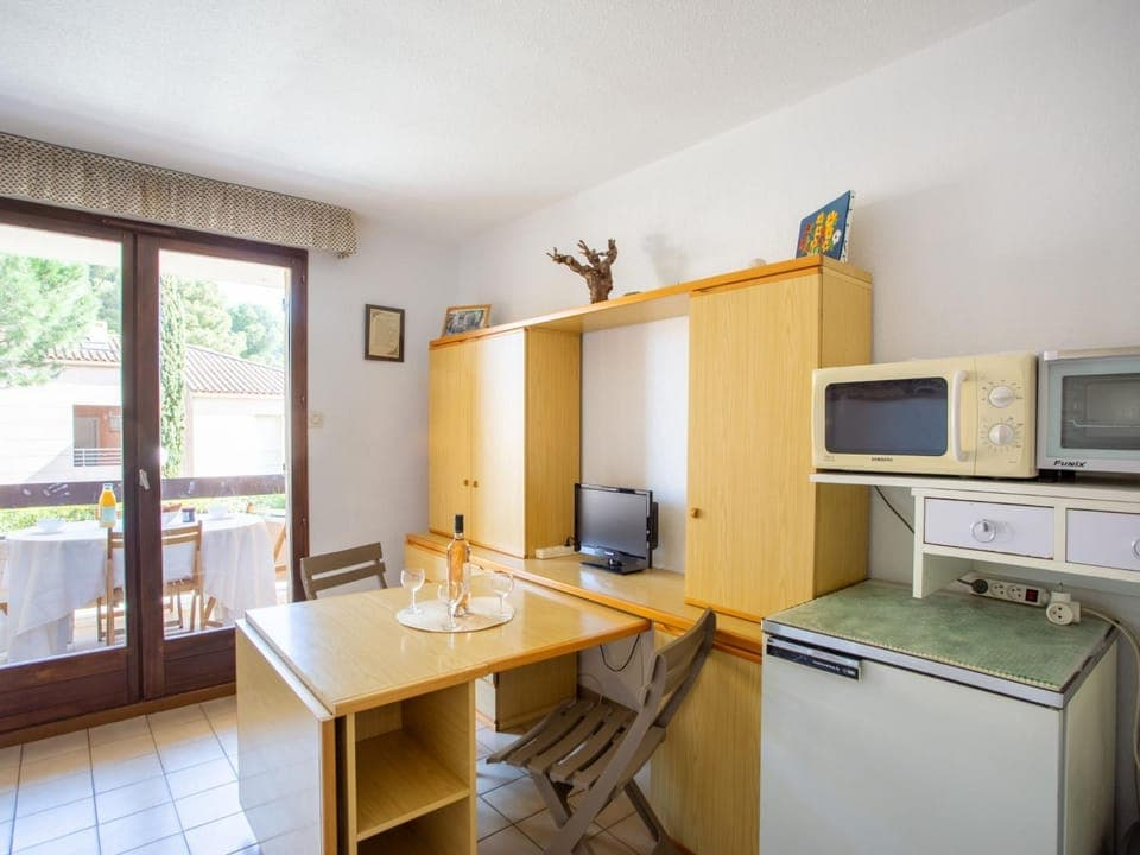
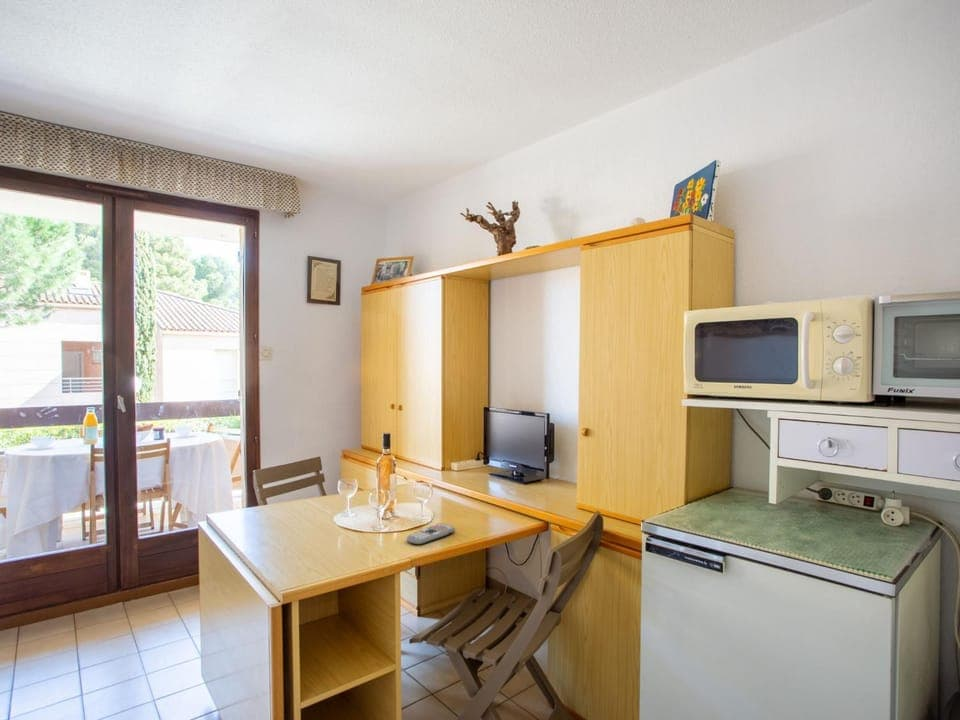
+ remote control (430, 534)
